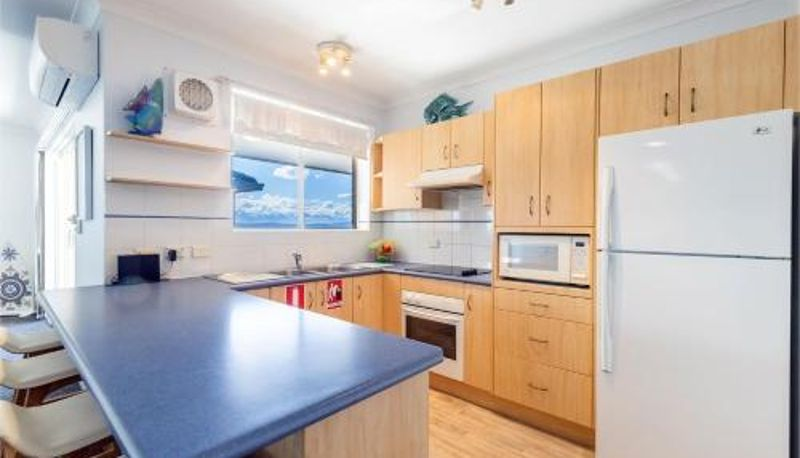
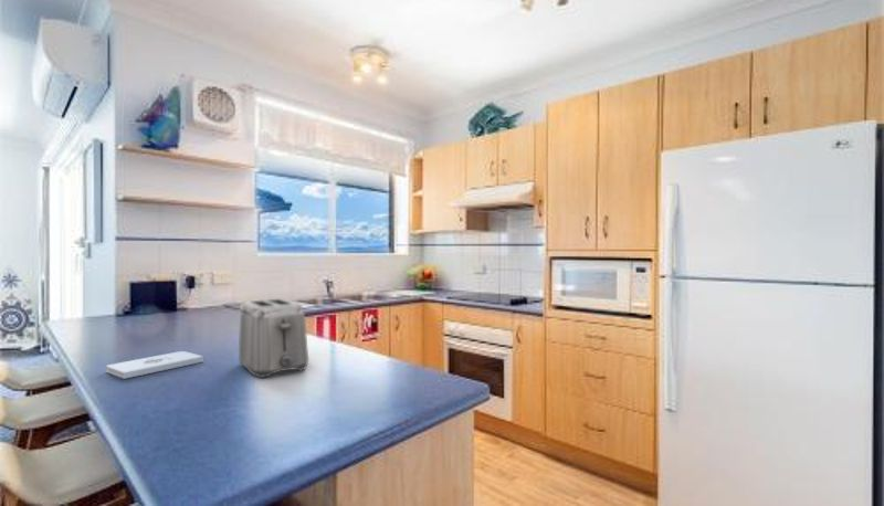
+ notepad (156, 363)
+ toaster (271, 334)
